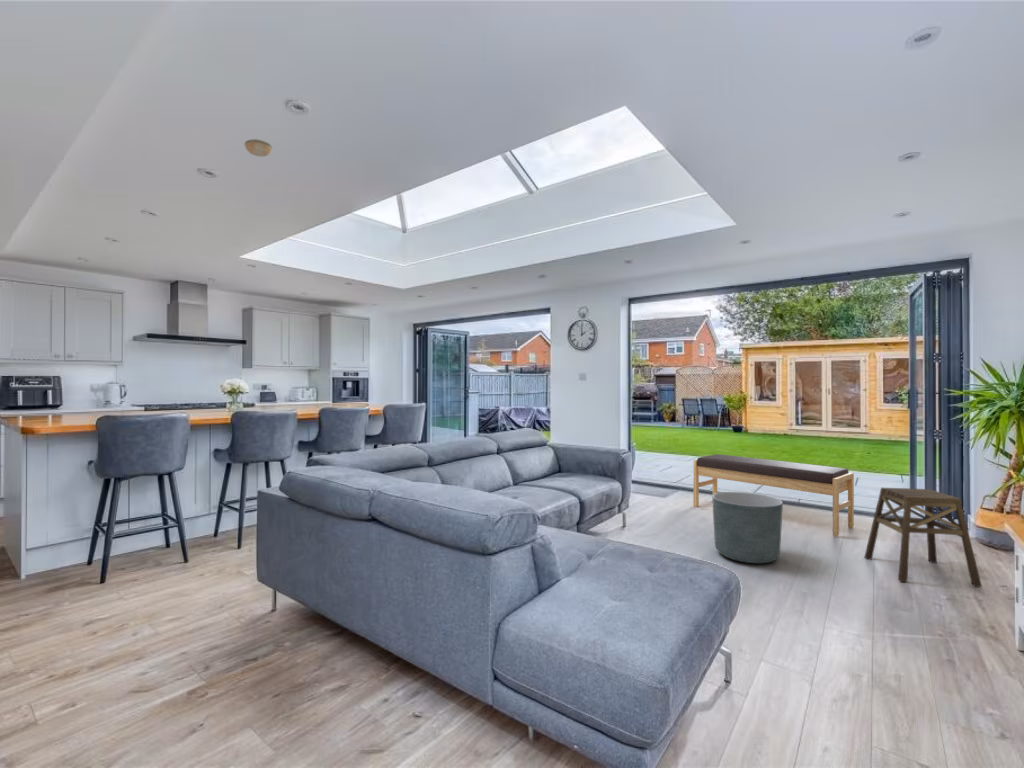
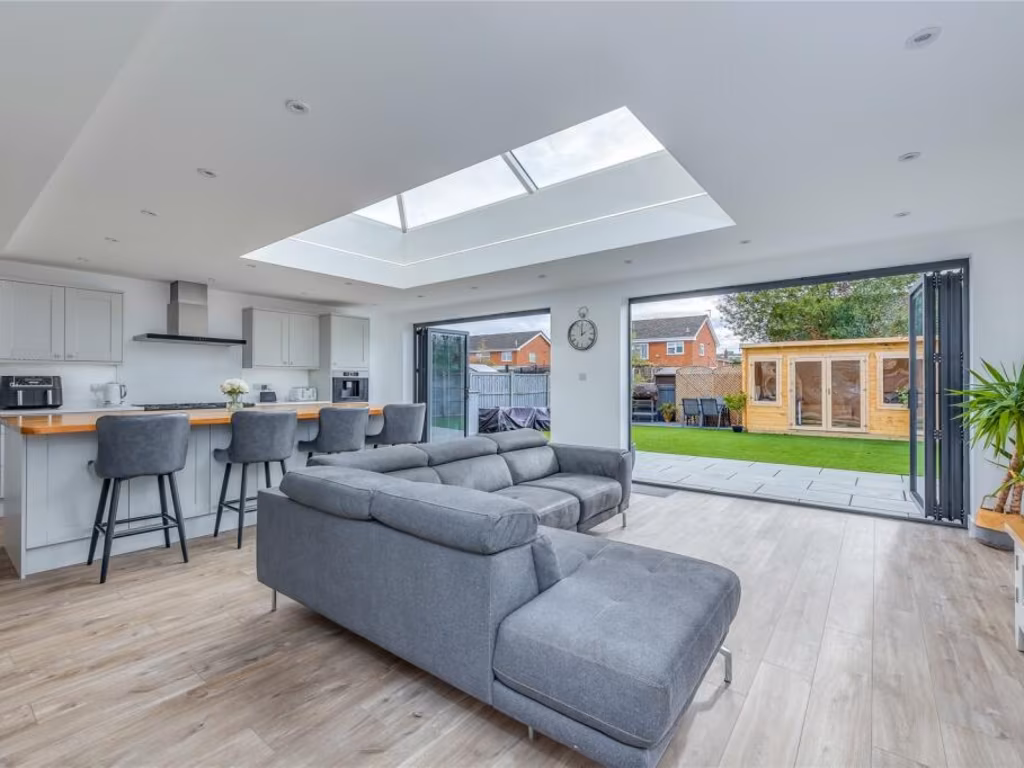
- stool (918, 531)
- planter (746, 527)
- bench (767, 485)
- smoke detector (258, 148)
